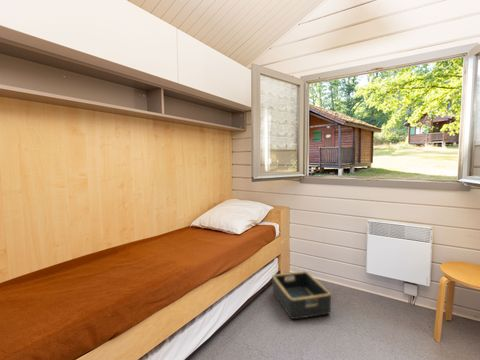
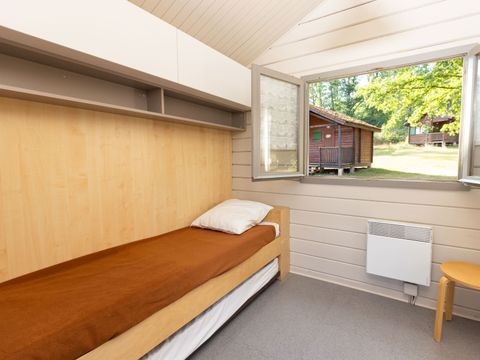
- basket (299, 293)
